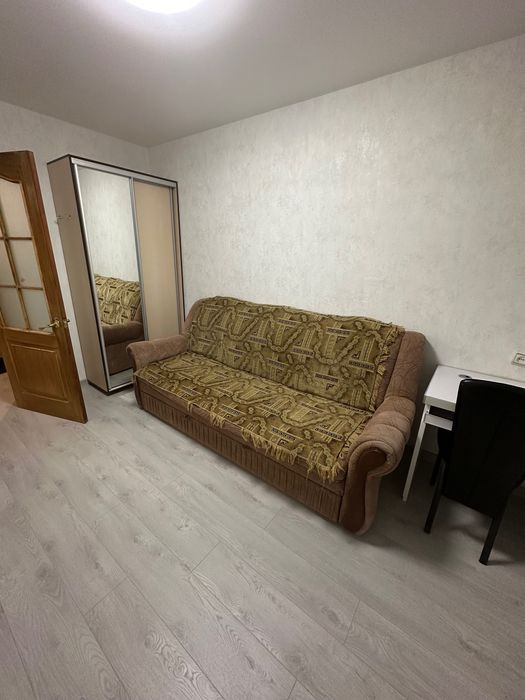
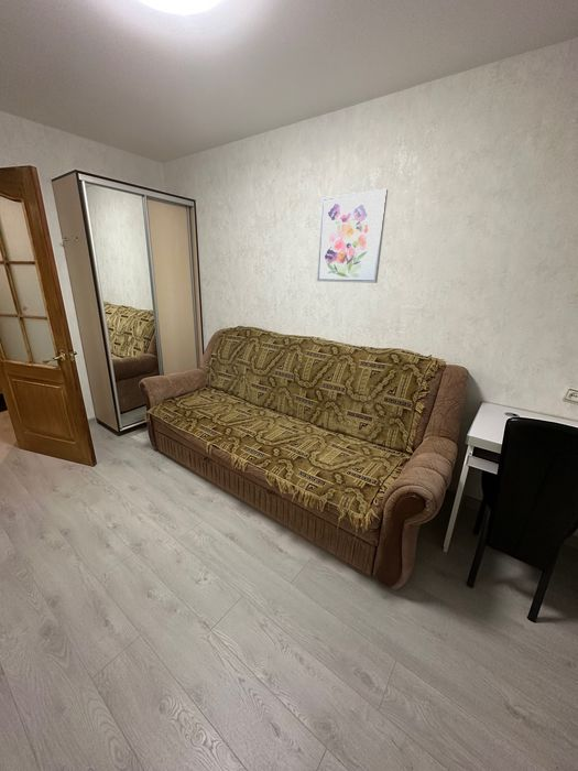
+ wall art (349, 239)
